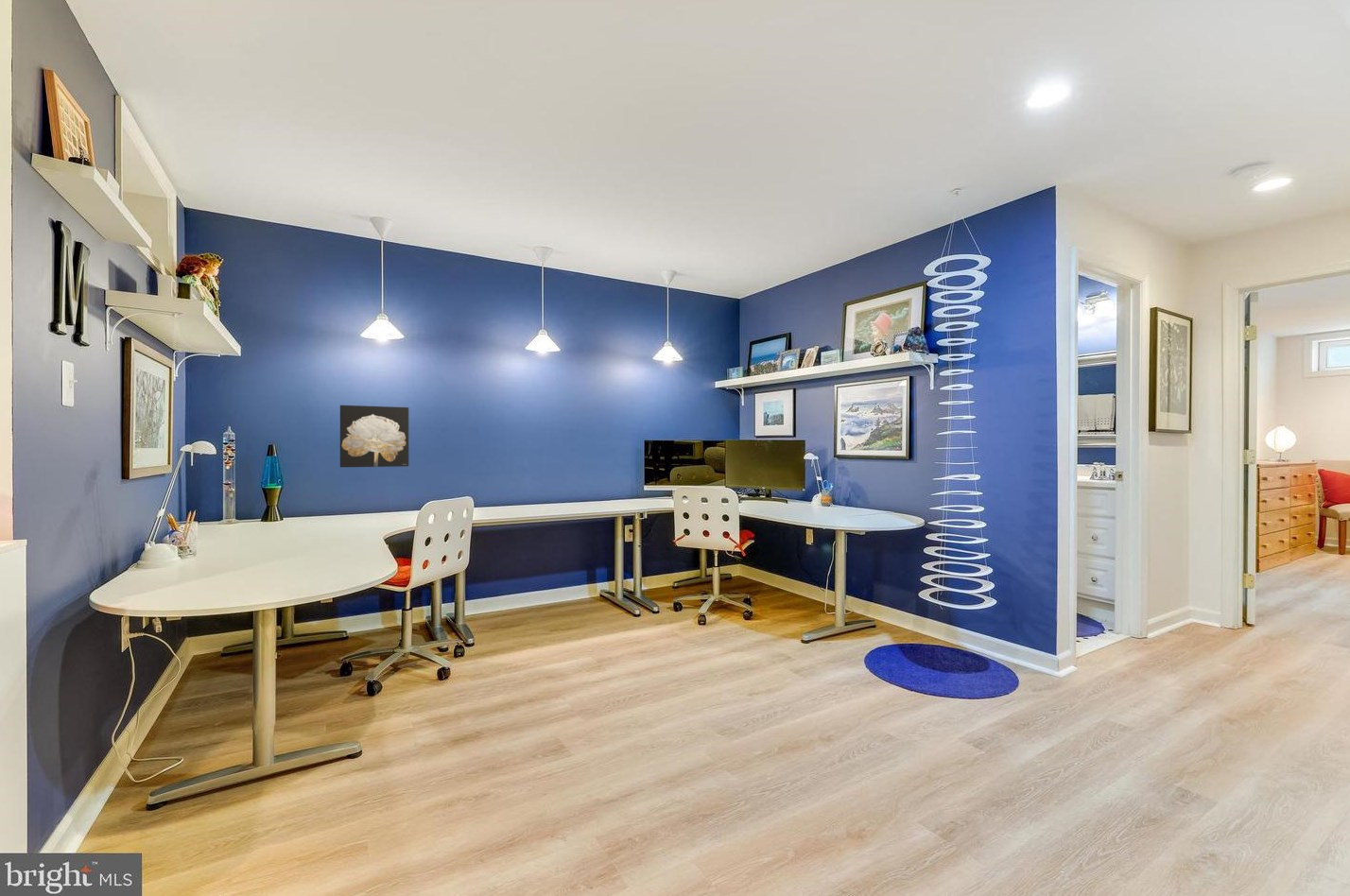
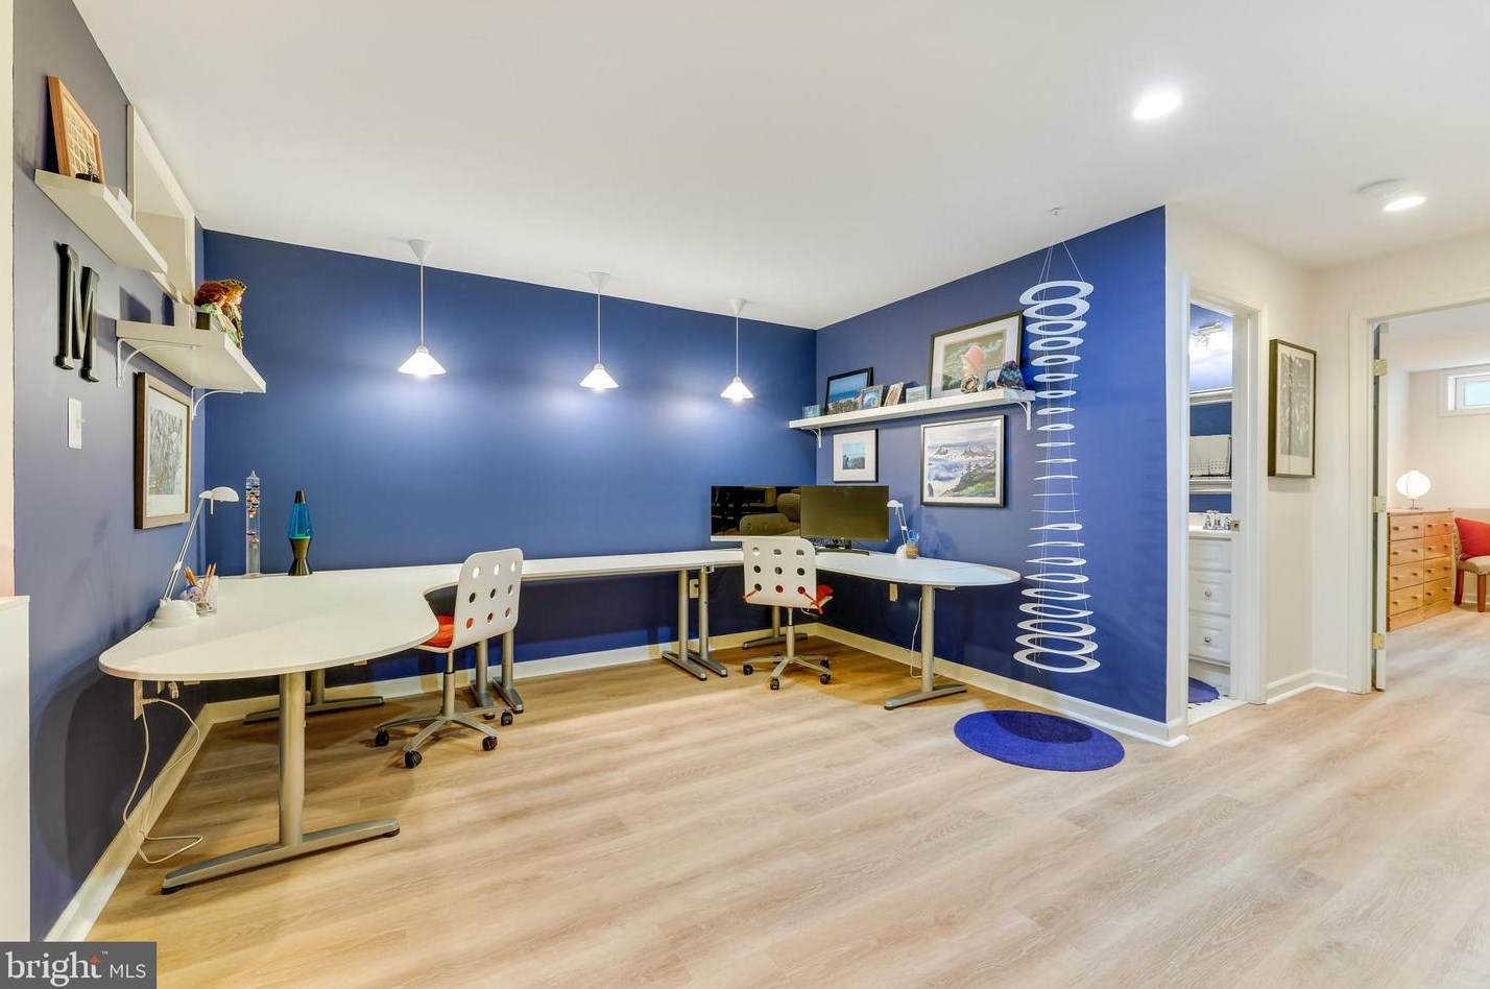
- wall art (374, 436)
